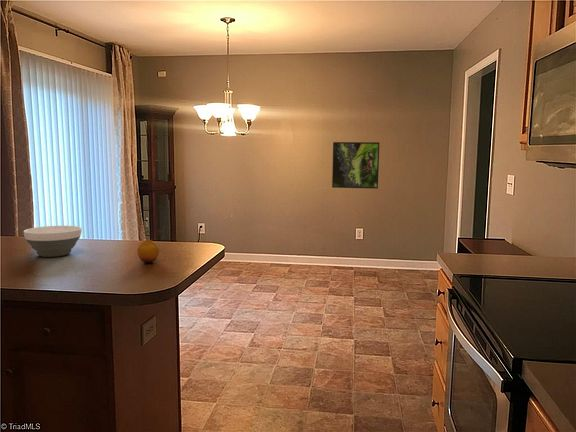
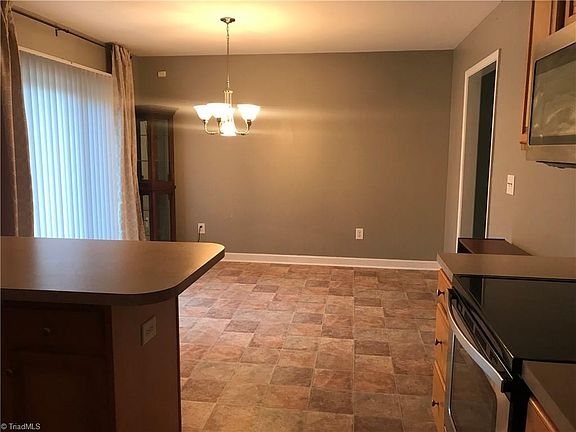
- bowl (53, 241)
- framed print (355, 165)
- fruit (148, 251)
